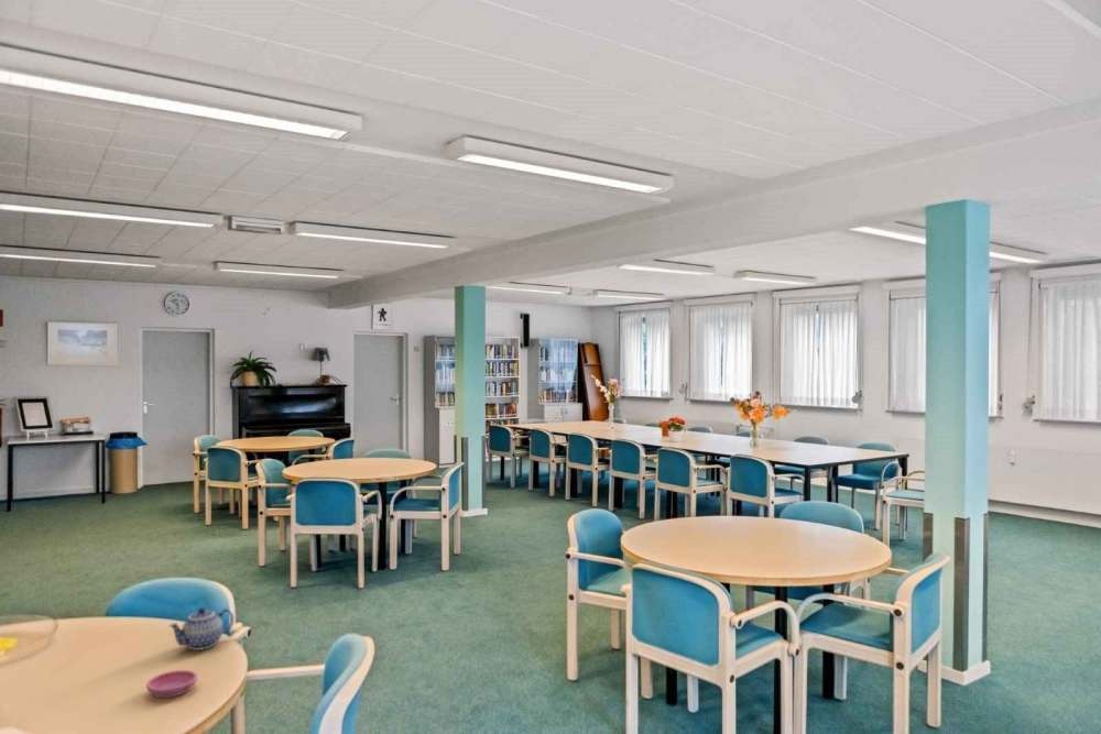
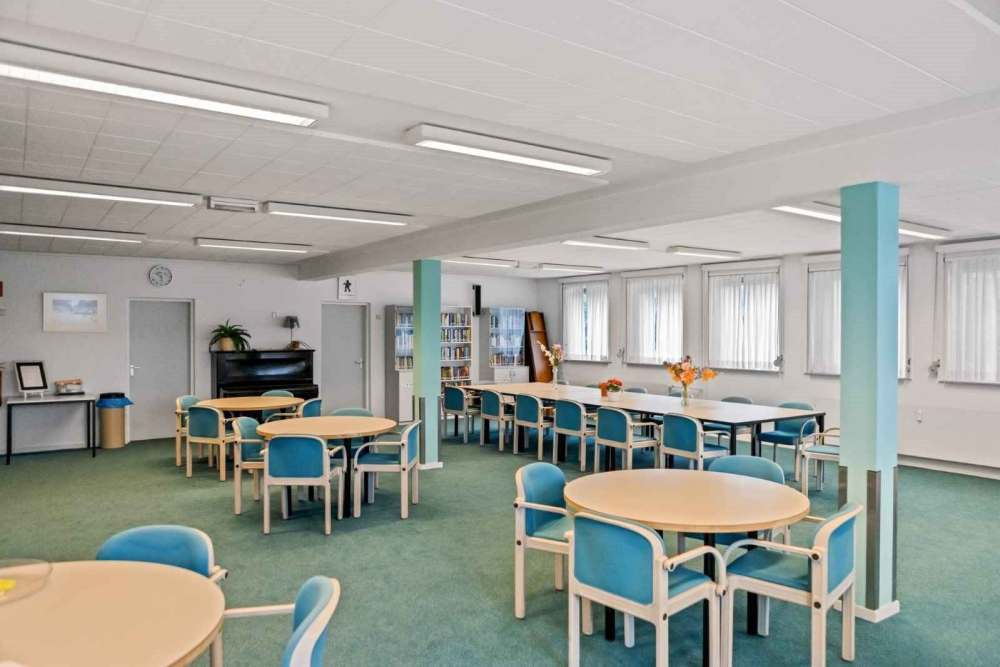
- teapot (201, 626)
- saucer (172, 684)
